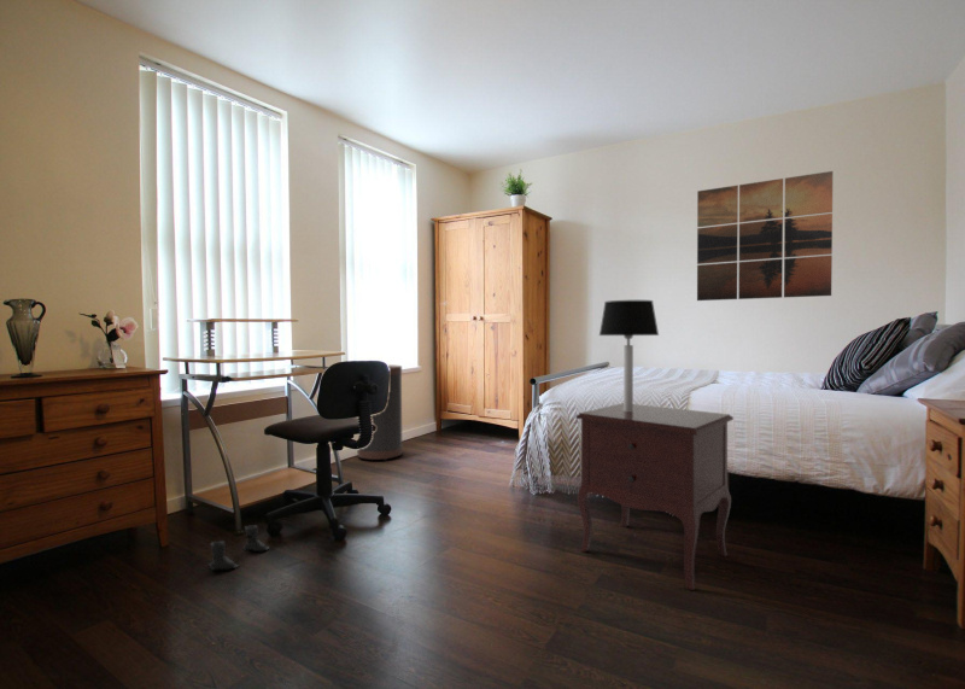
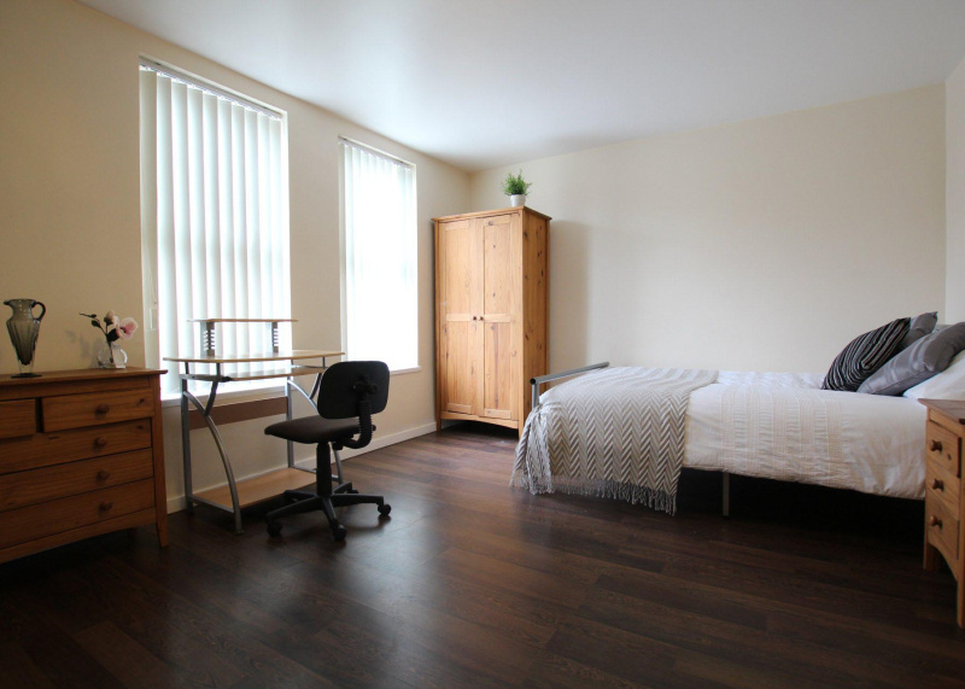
- boots (242, 548)
- nightstand (653, 483)
- wall art (760, 240)
- table lamp (627, 355)
- trash can (381, 411)
